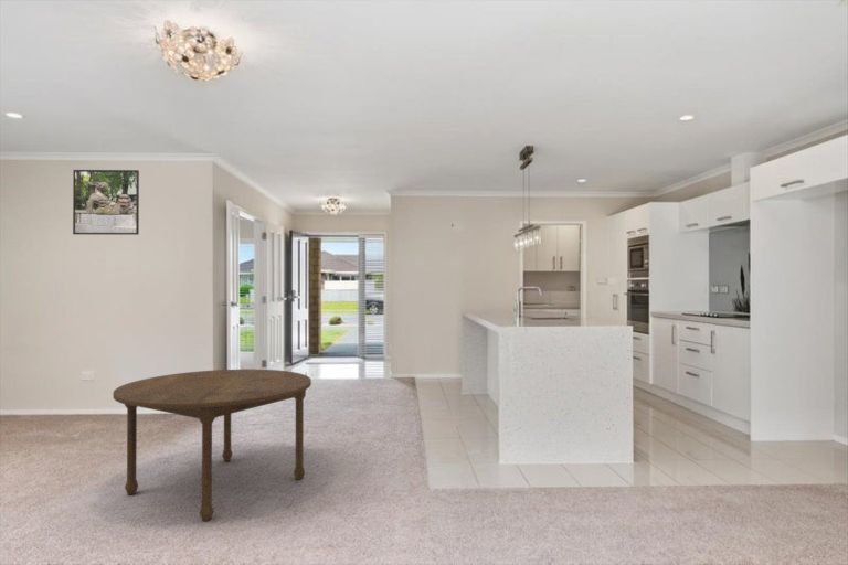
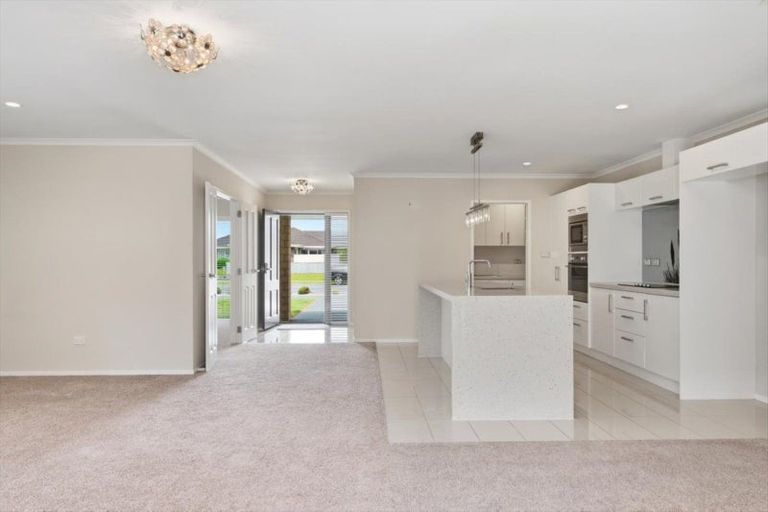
- dining table (224, 434)
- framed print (106, 202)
